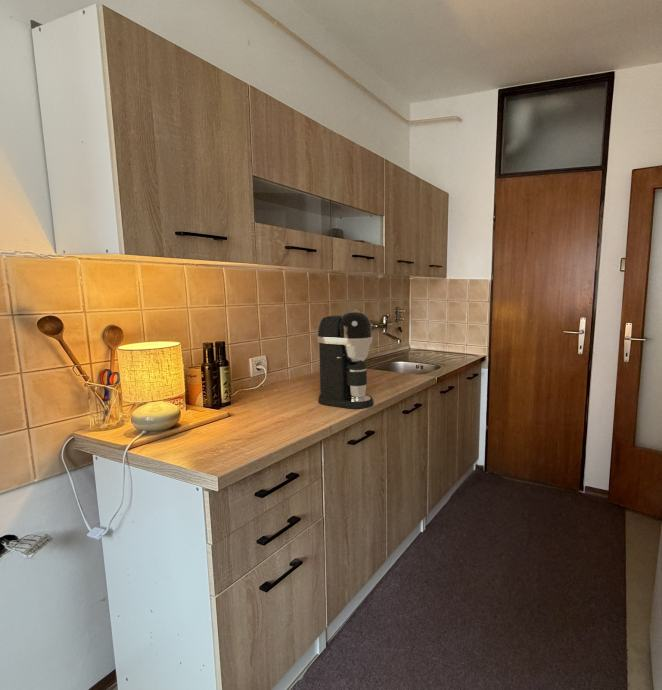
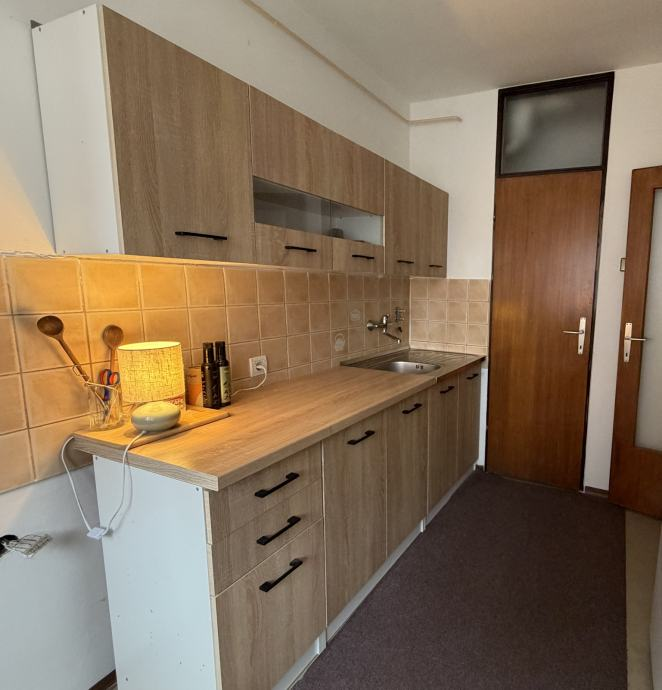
- coffee maker (344, 357)
